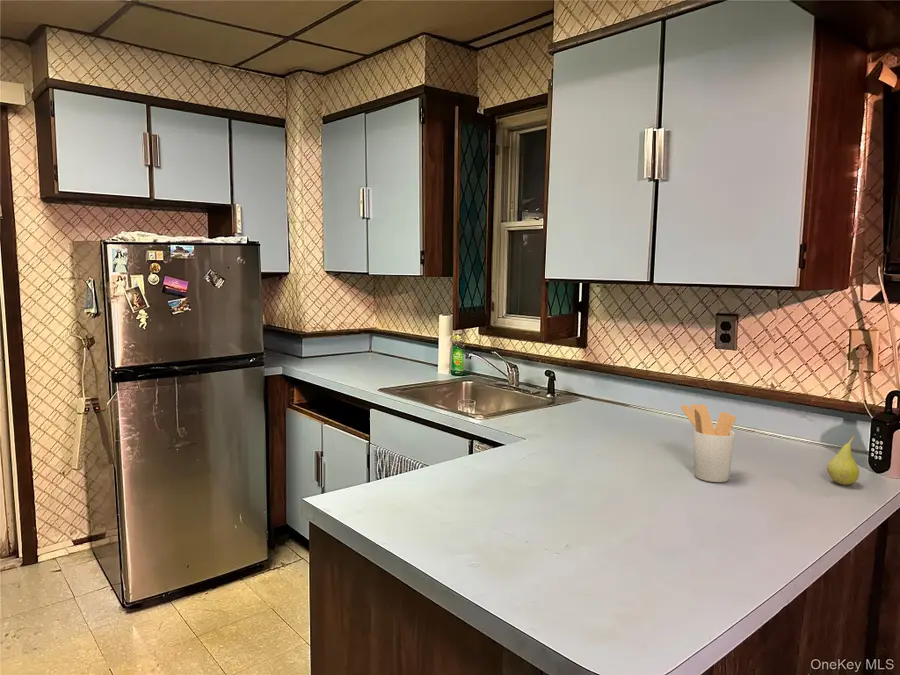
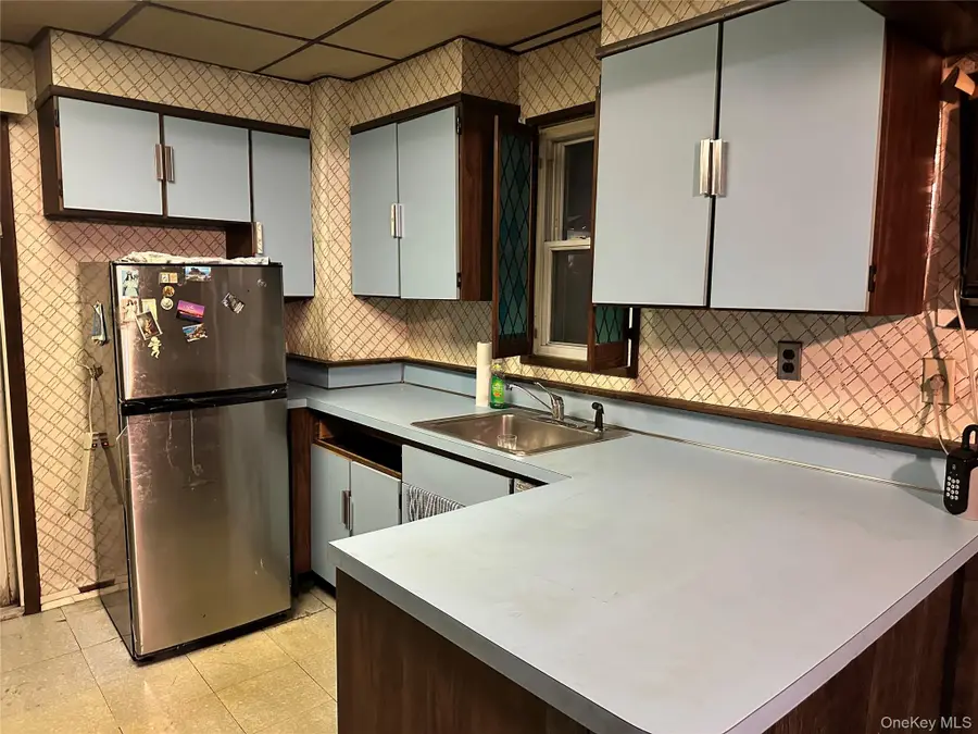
- fruit (845, 460)
- utensil holder (706, 440)
